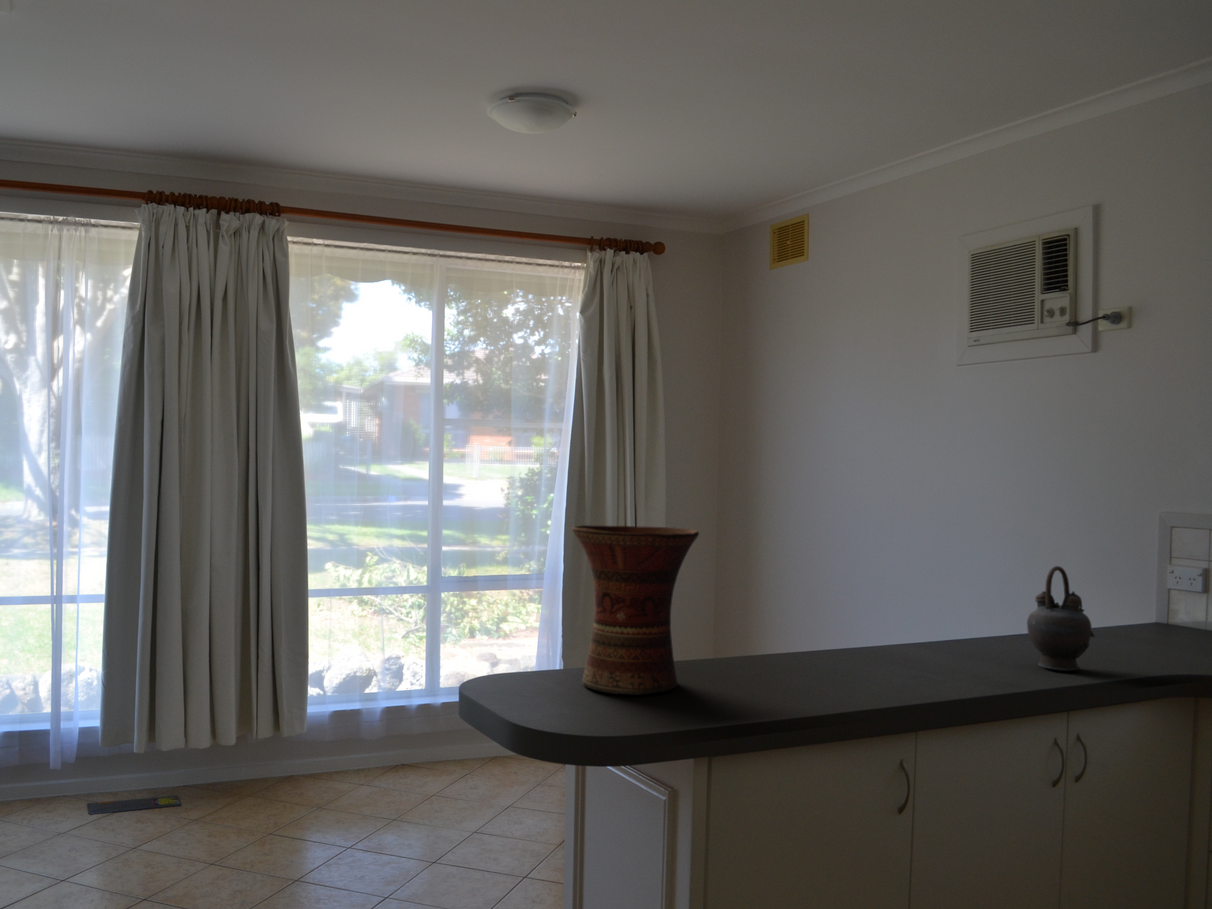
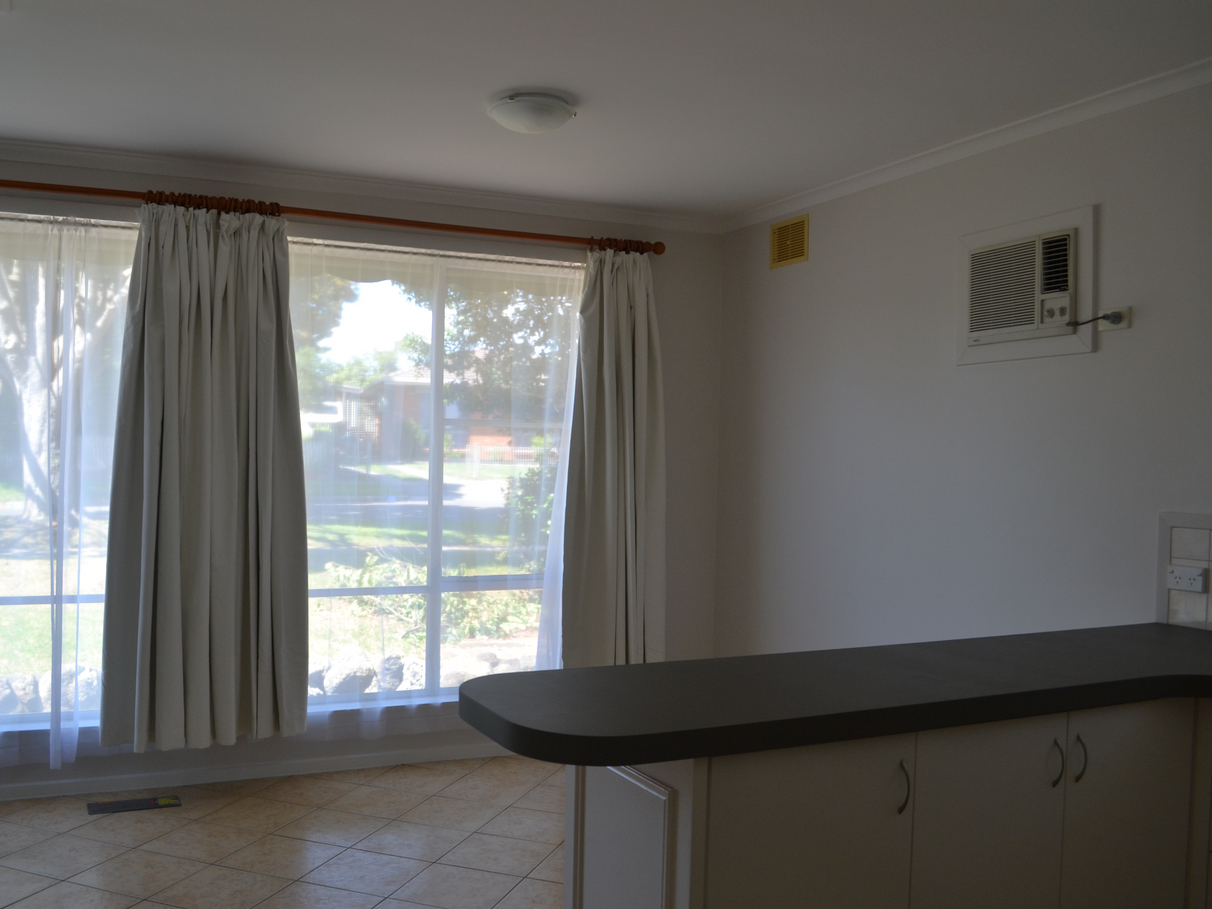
- vase (633, 605)
- teapot (1063, 616)
